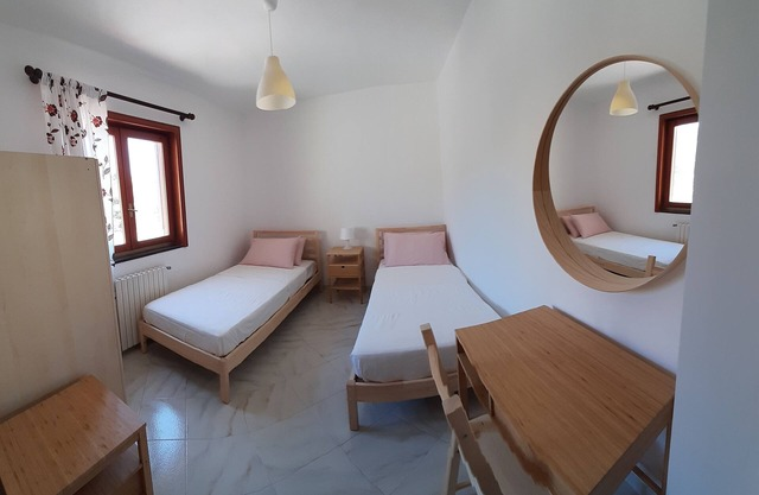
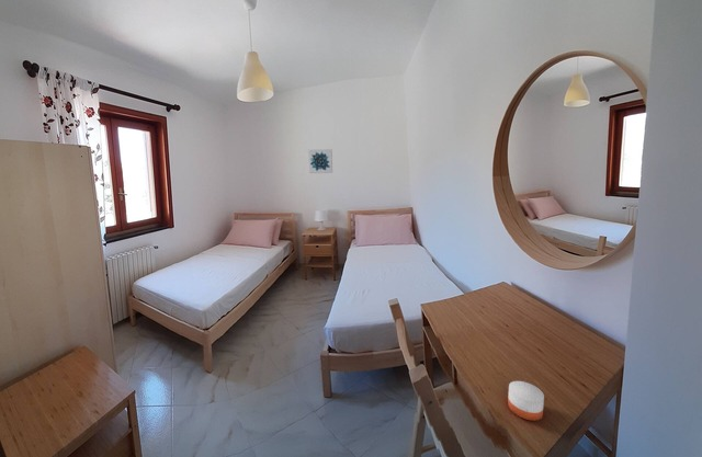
+ candle (525, 389)
+ wall art (320, 161)
